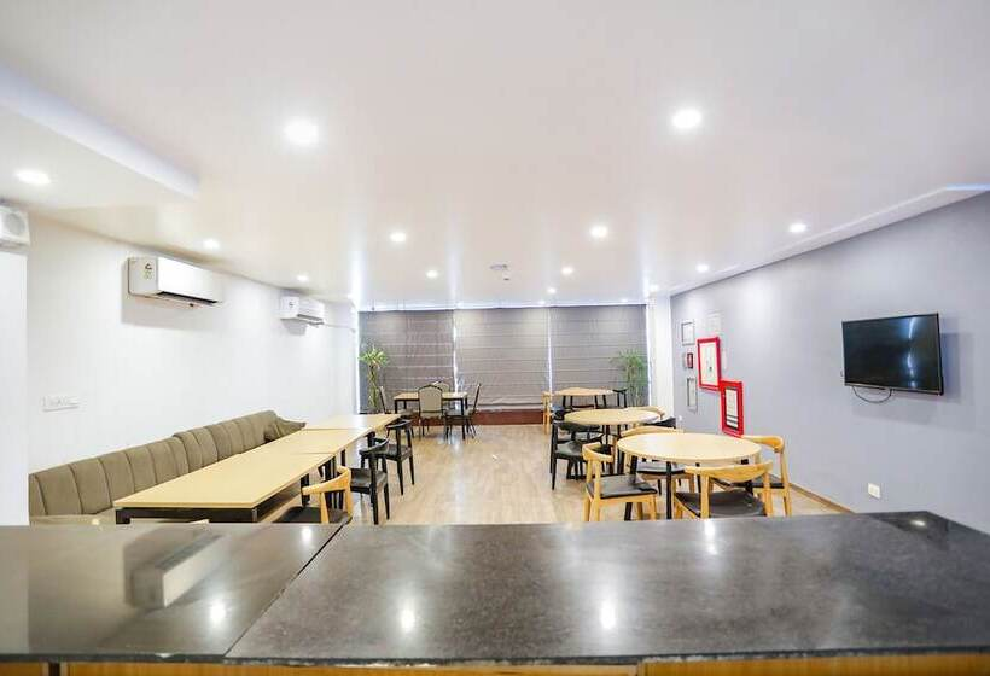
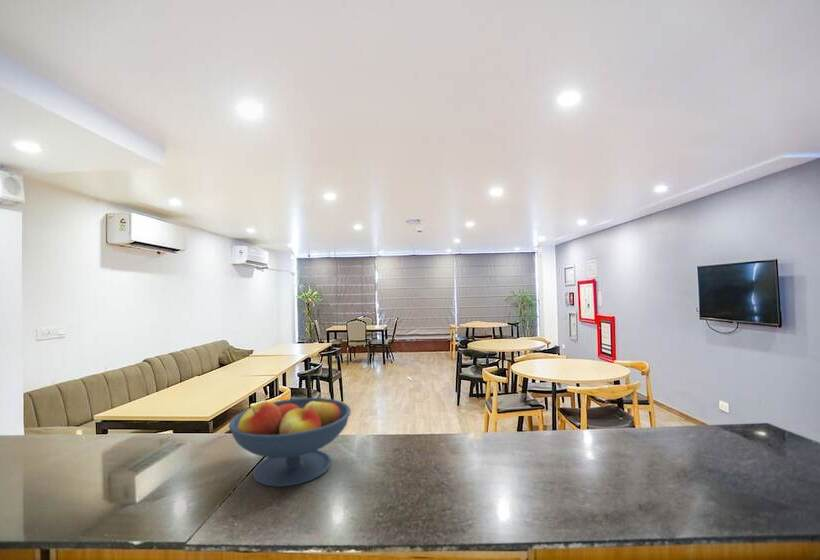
+ fruit bowl (293, 431)
